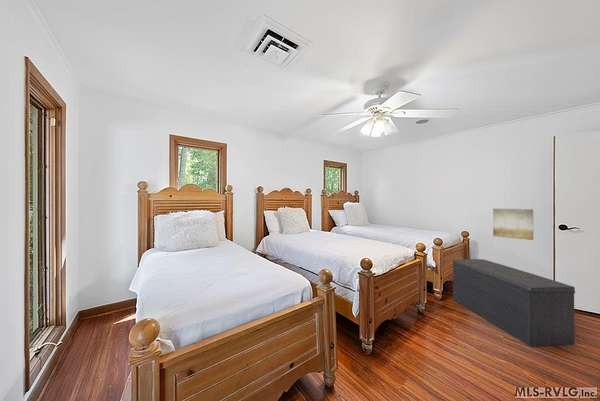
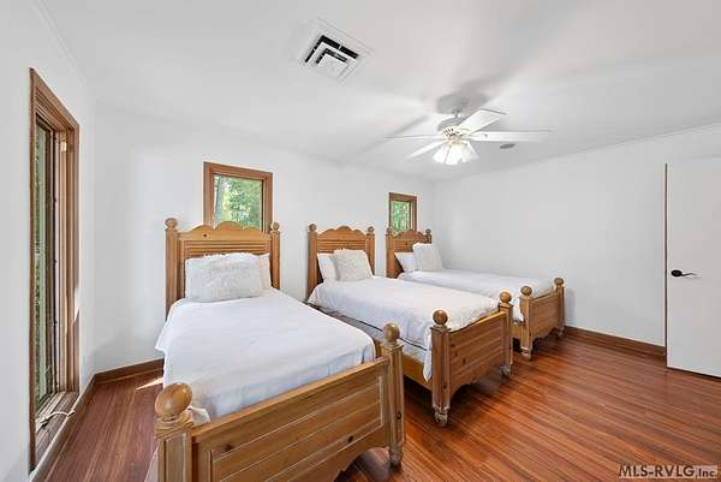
- wall art (512, 223)
- bench (502, 294)
